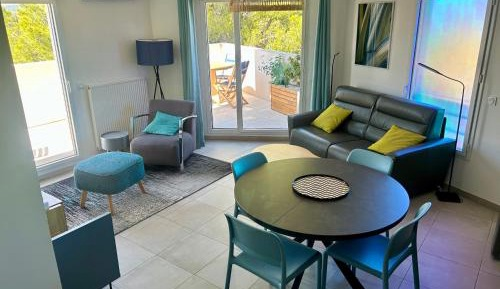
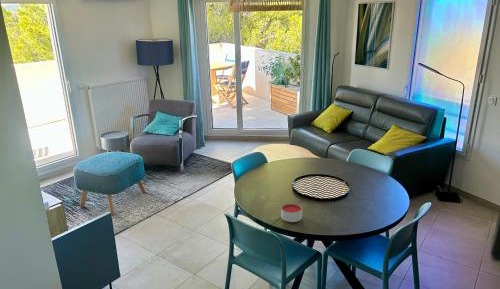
+ candle (291, 212)
